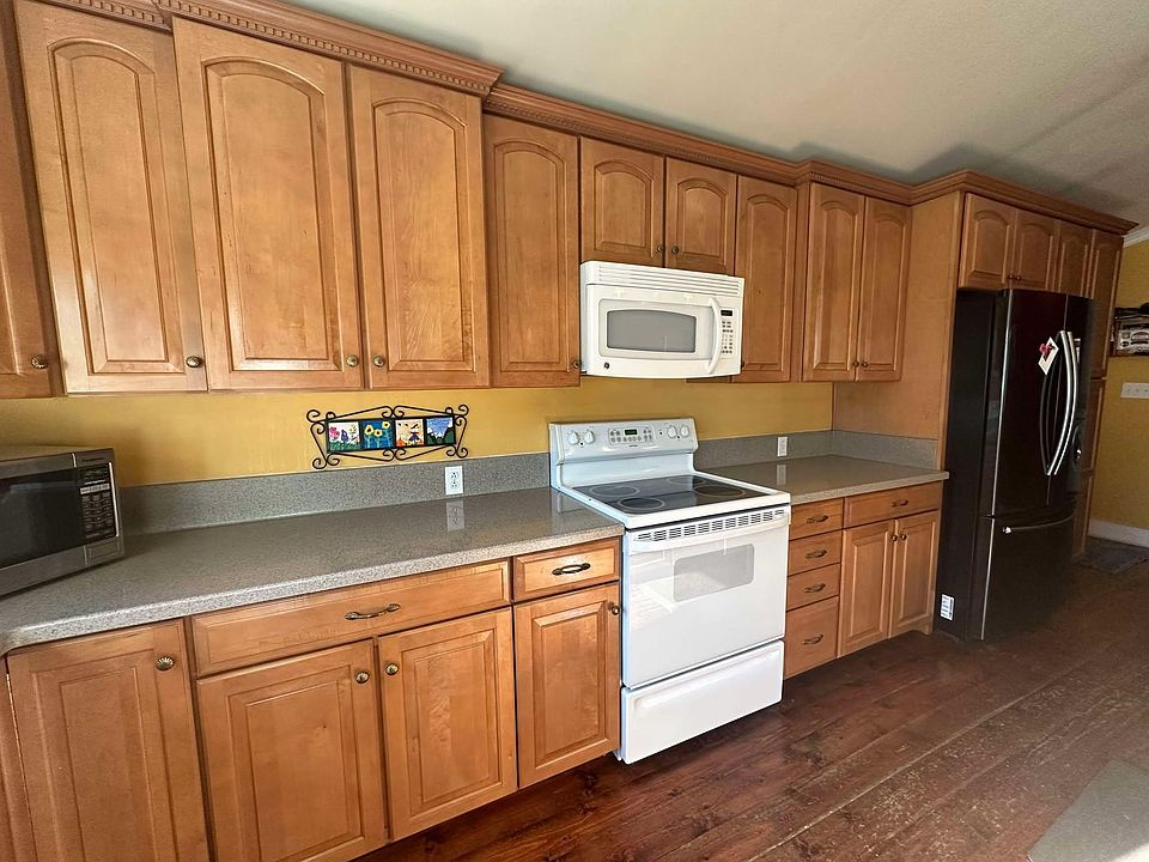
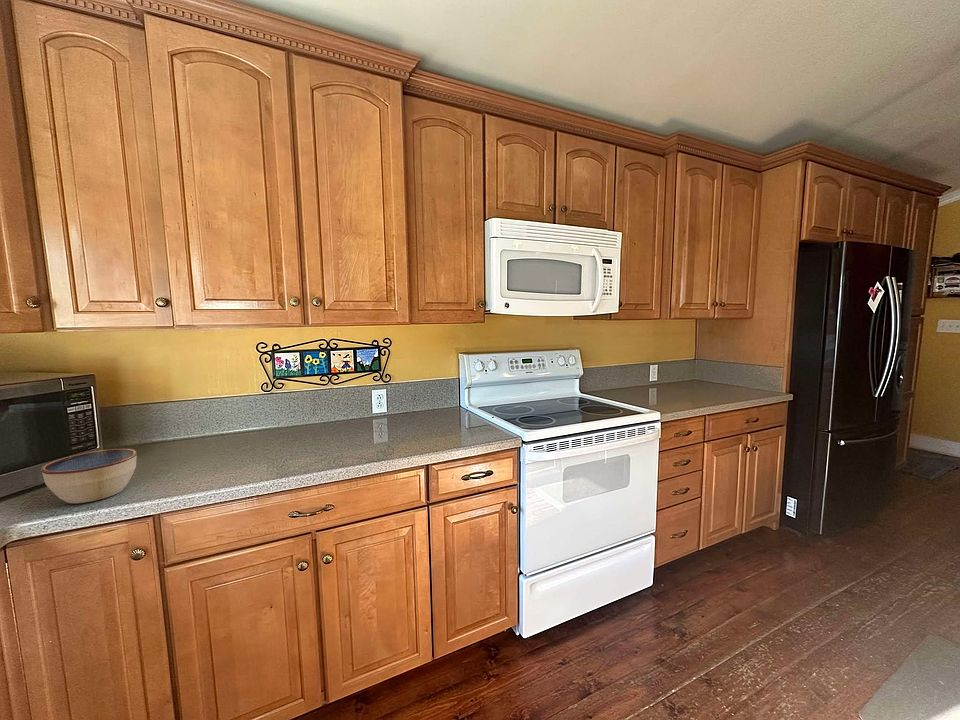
+ bowl (93, 477)
